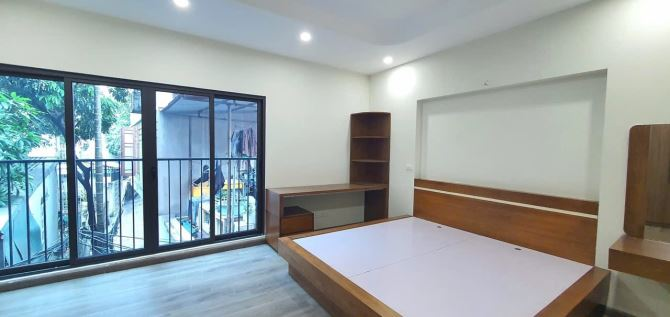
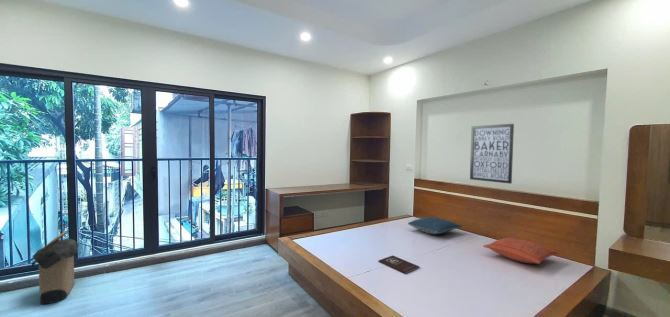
+ book (398, 263)
+ pillow (434, 225)
+ pillow (519, 249)
+ laundry hamper (56, 262)
+ wall art (490, 153)
